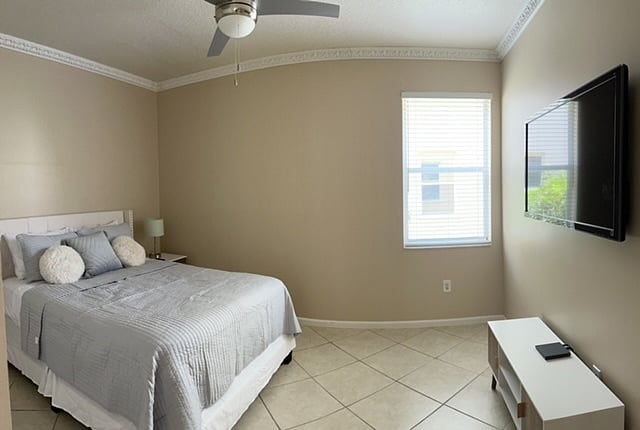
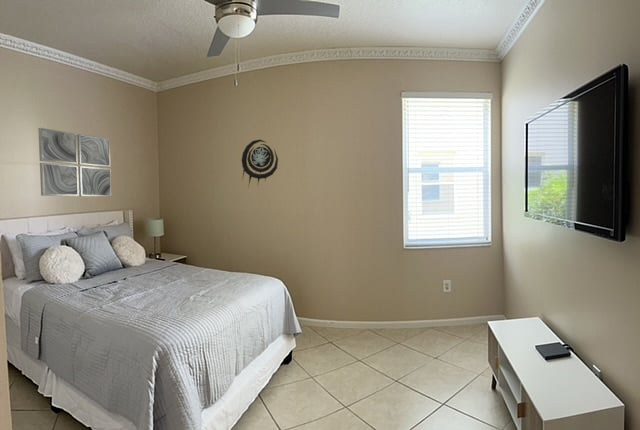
+ wall ornament (259, 163)
+ wall art (78, 166)
